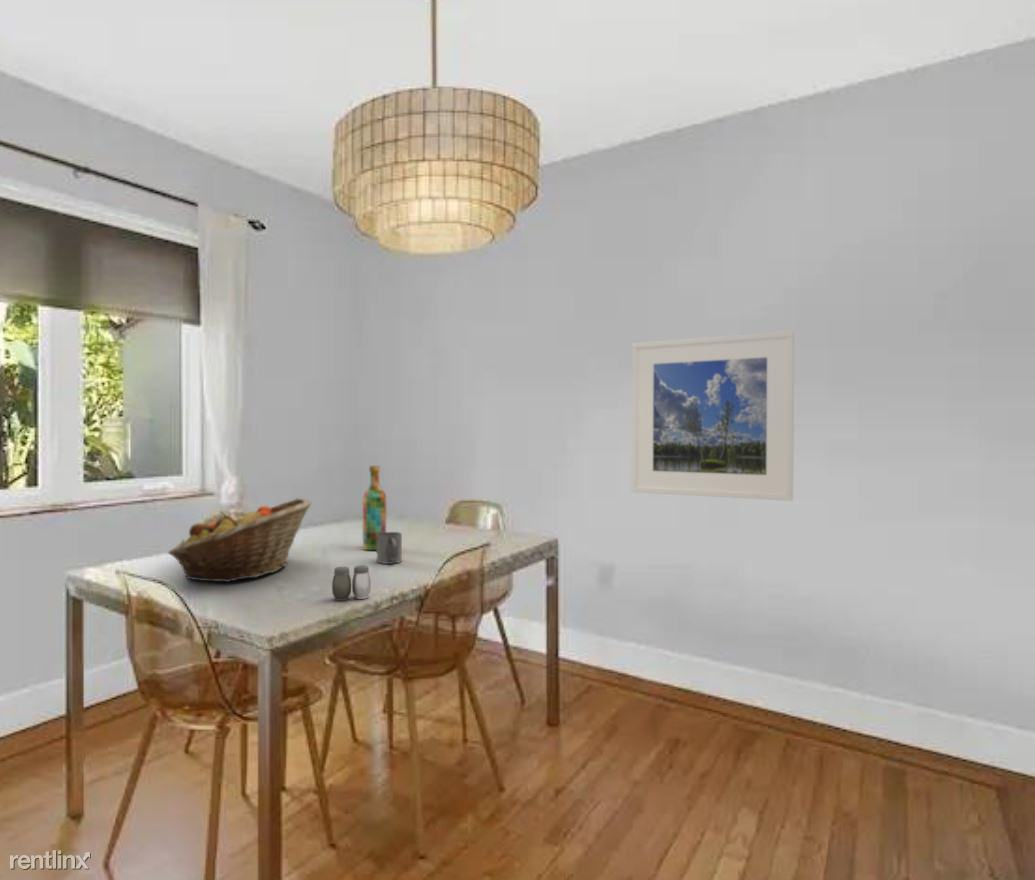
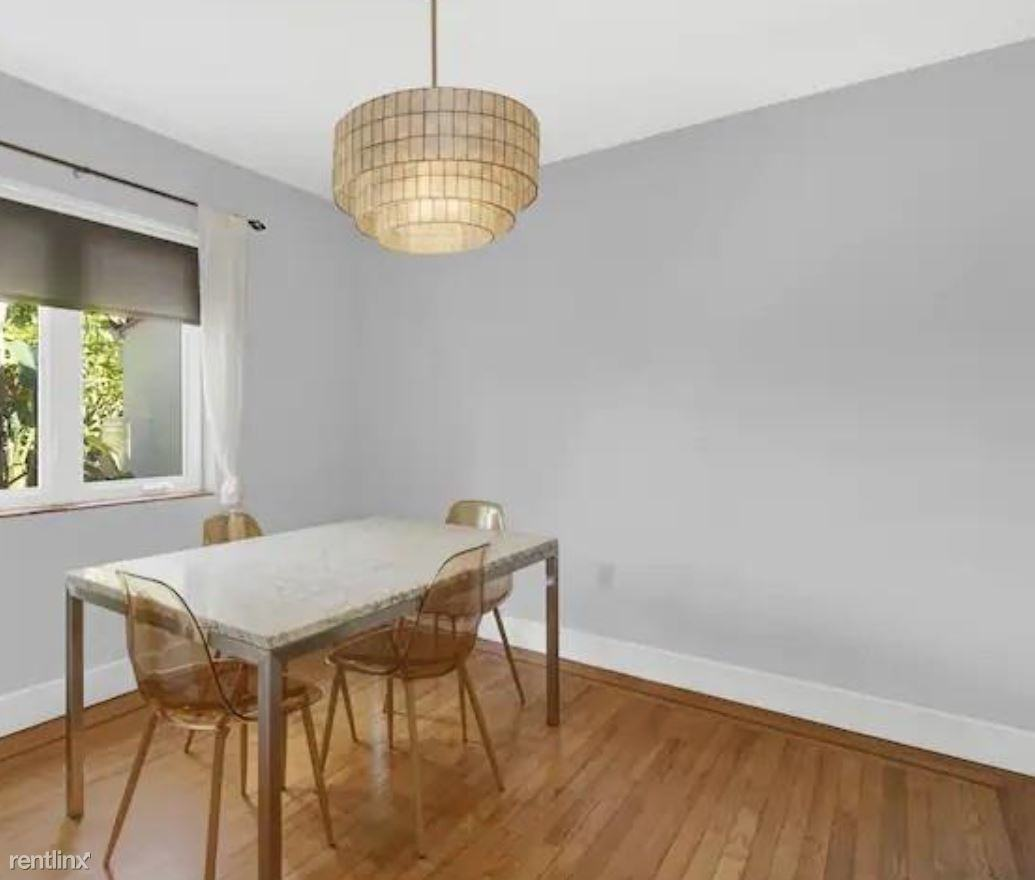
- fruit basket (244, 535)
- salt and pepper shaker (352, 582)
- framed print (707, 416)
- mug (390, 548)
- wine bottle (374, 506)
